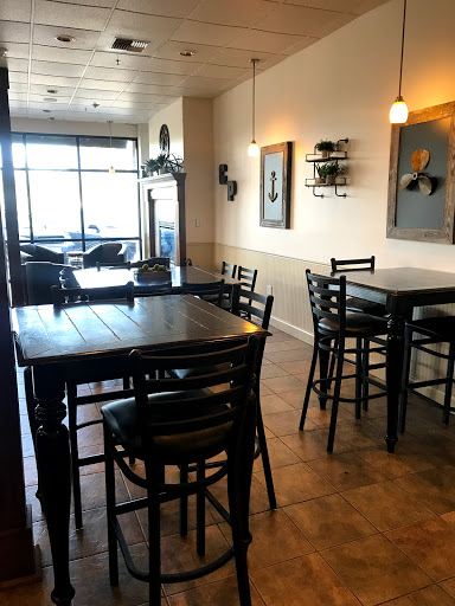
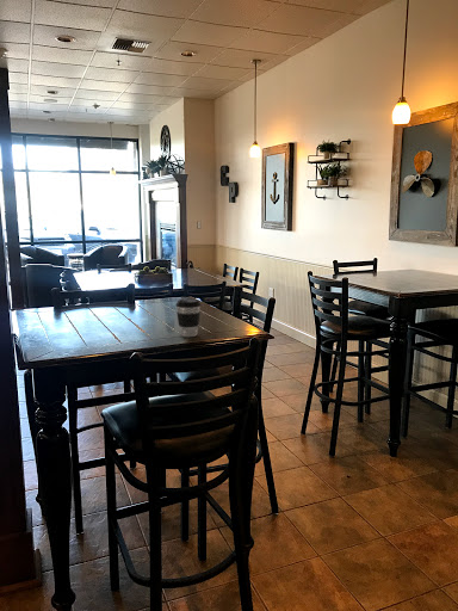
+ coffee cup (188, 317)
